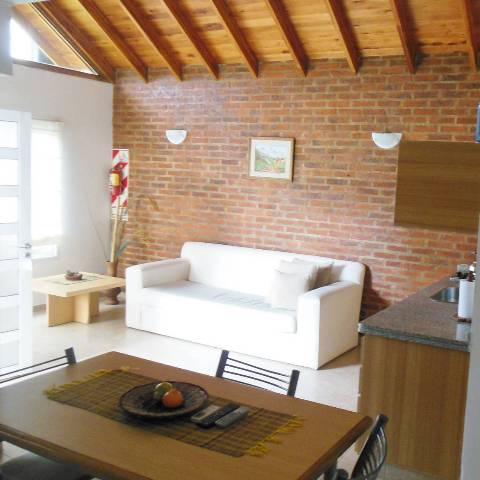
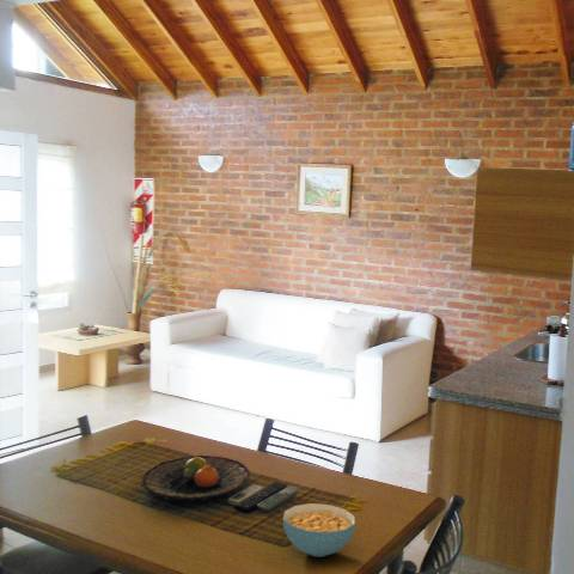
+ cereal bowl (318, 535)
